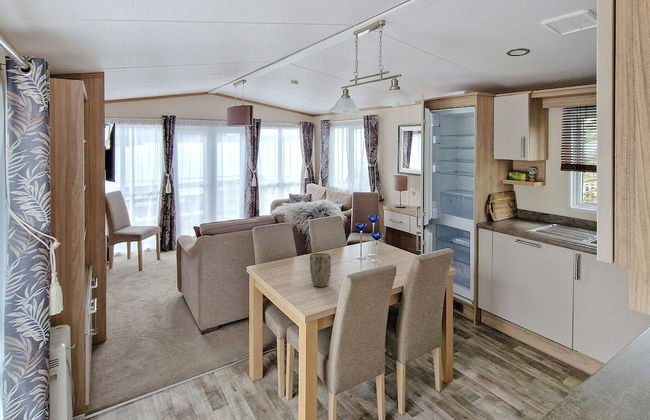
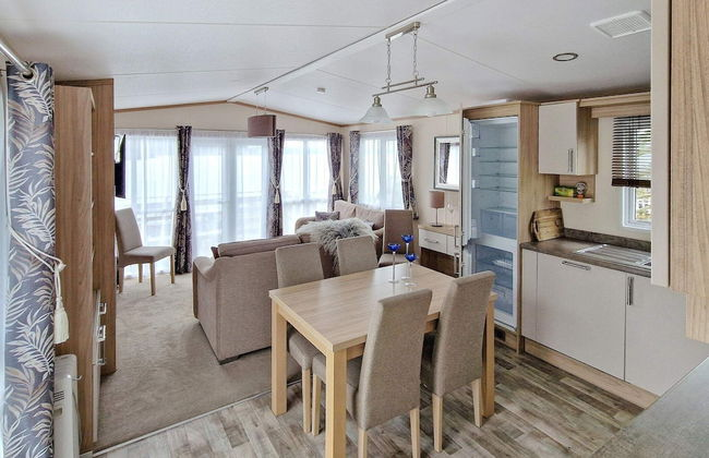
- plant pot (320, 269)
